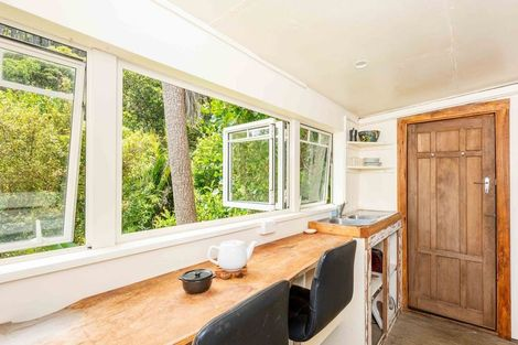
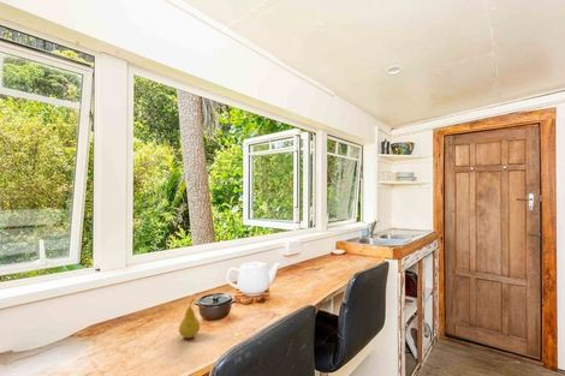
+ fruit (189, 318)
